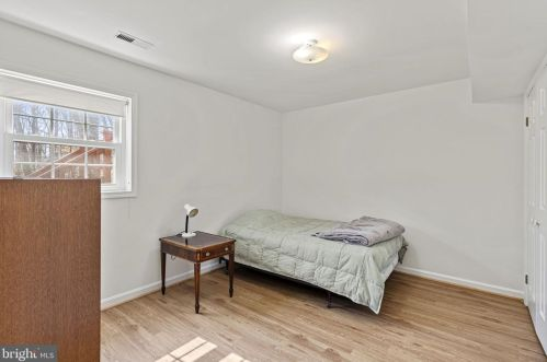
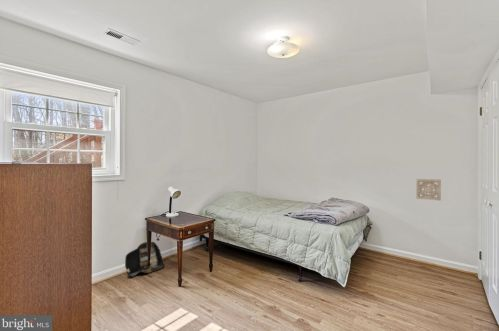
+ wall ornament (427, 189)
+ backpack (145, 256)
